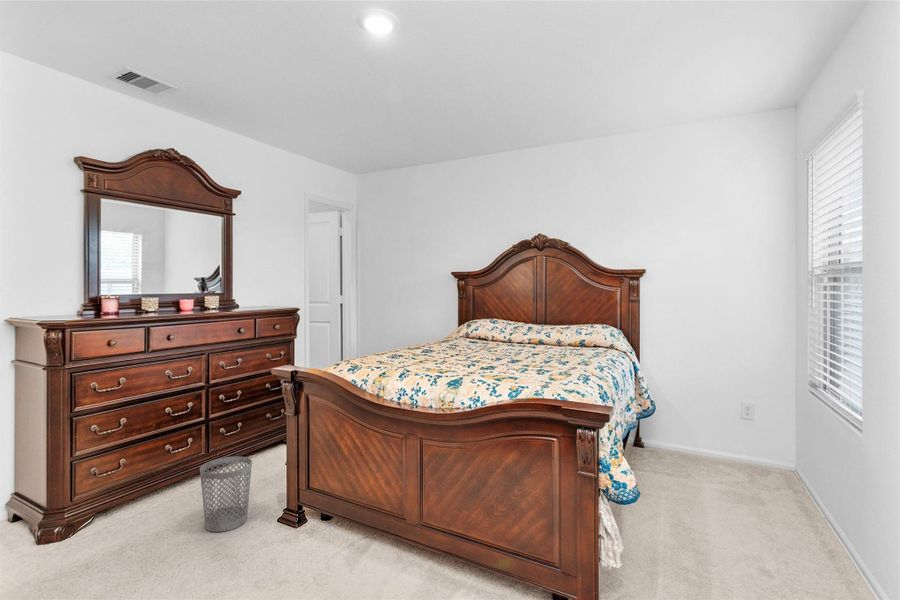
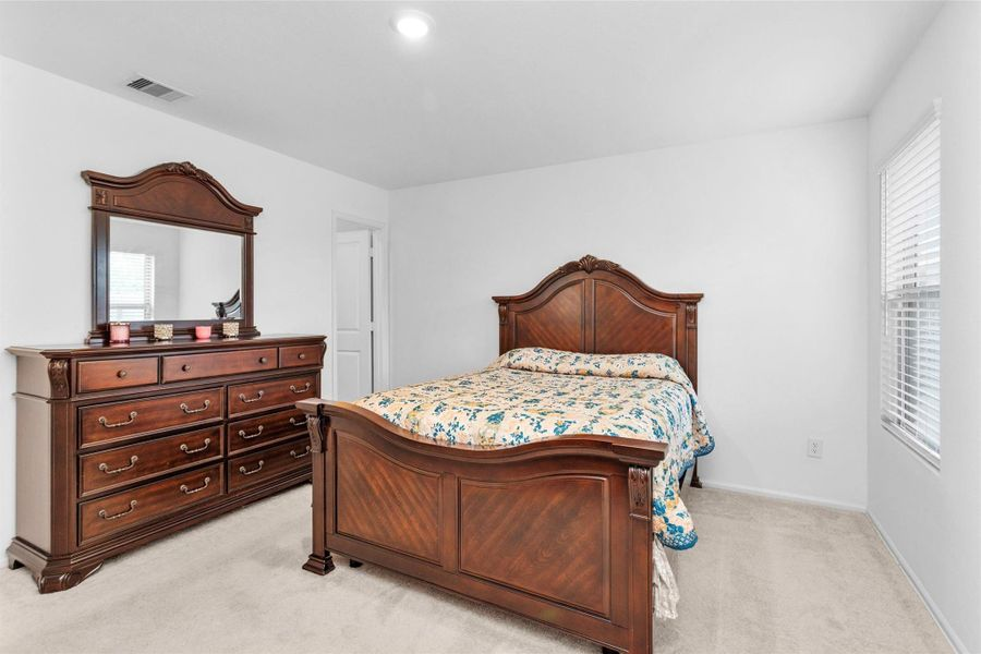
- wastebasket (227, 493)
